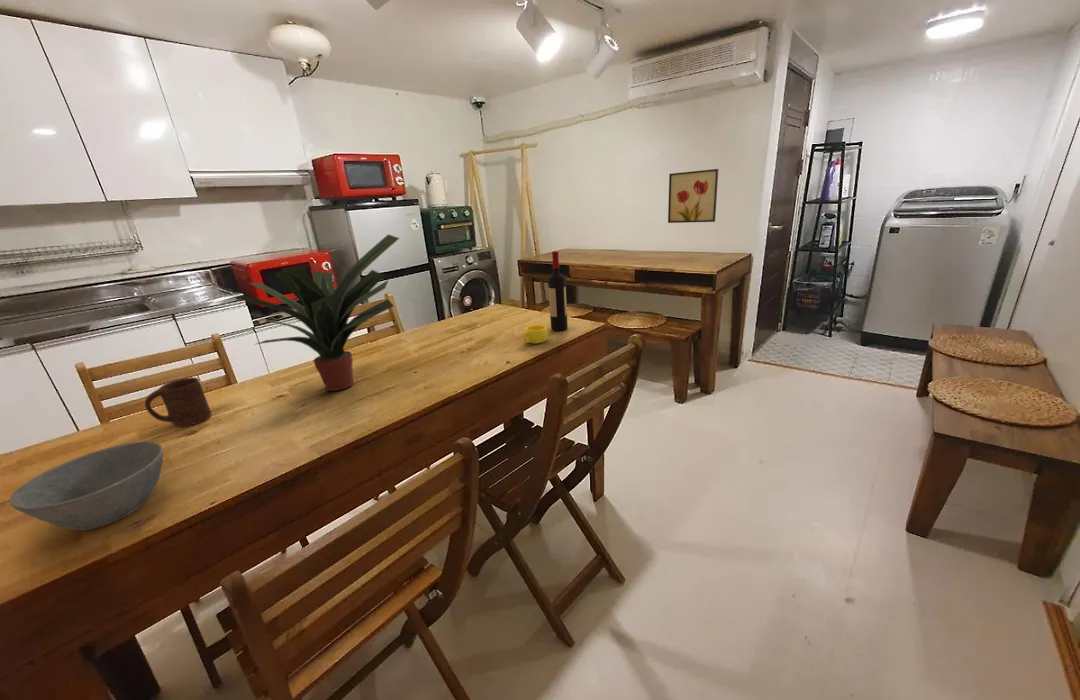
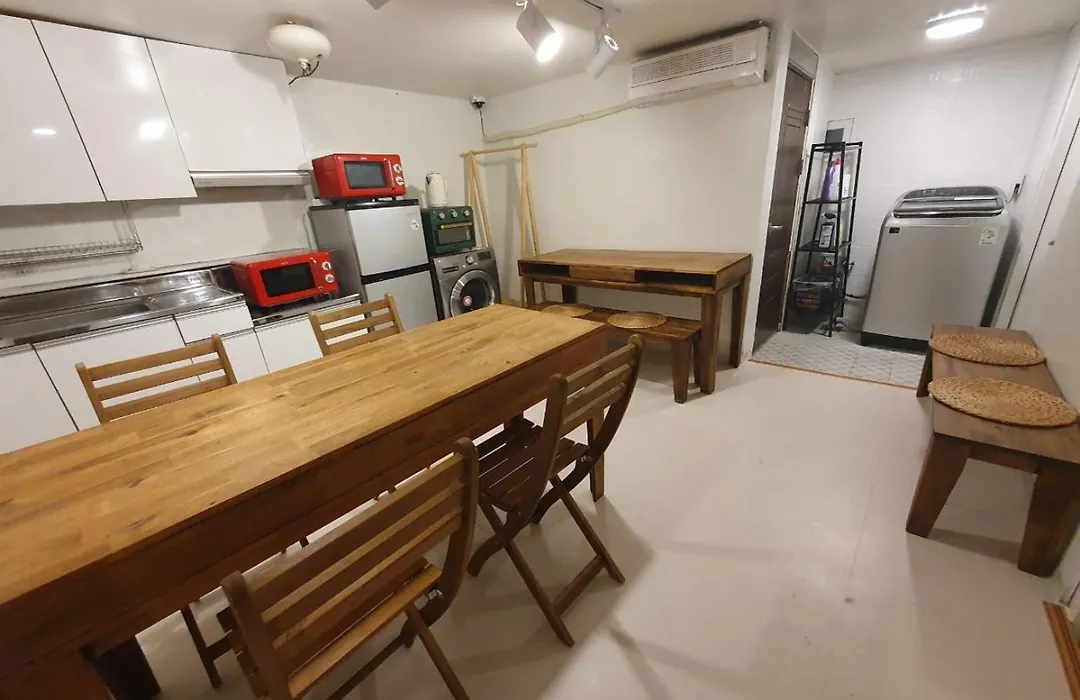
- wall art (692, 197)
- bowl (103, 491)
- cup (180, 404)
- potted plant (334, 317)
- cup (533, 335)
- wine bottle (557, 291)
